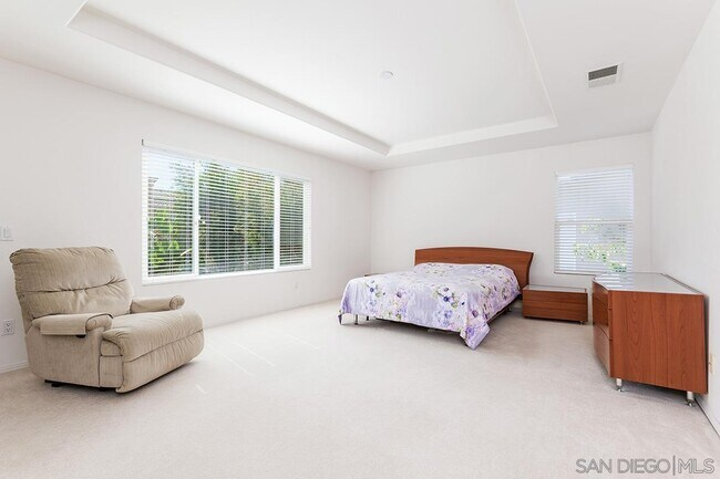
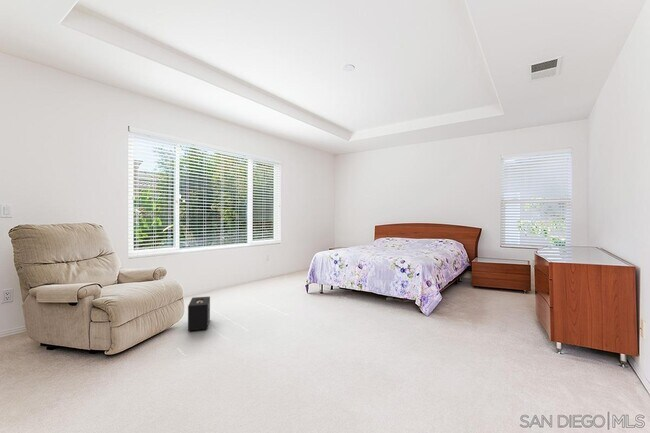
+ speaker (199, 313)
